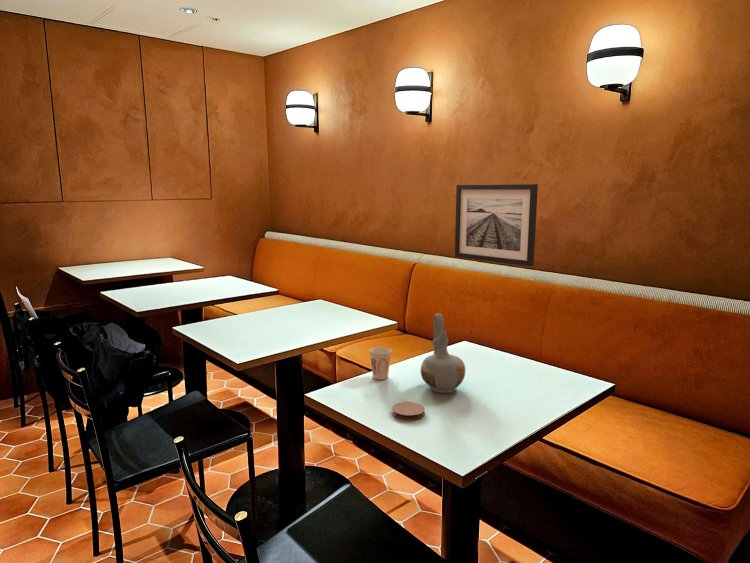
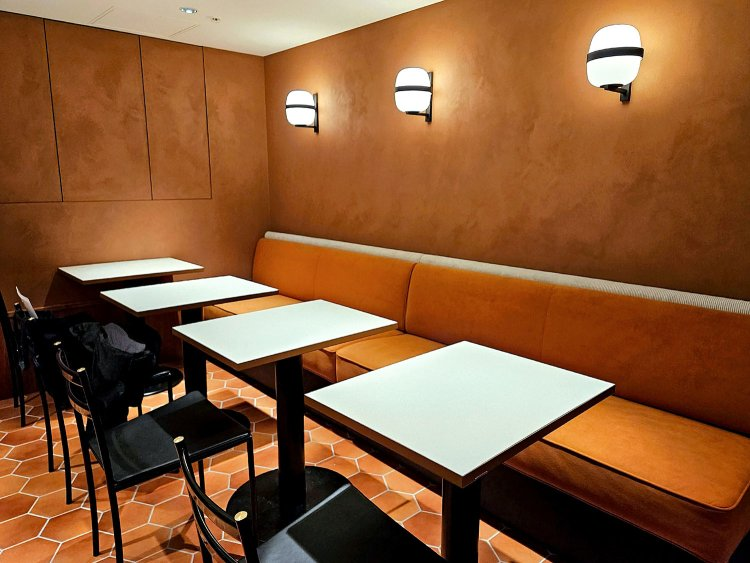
- coaster (408, 410)
- wall art (493, 223)
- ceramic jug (443, 353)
- cup (380, 363)
